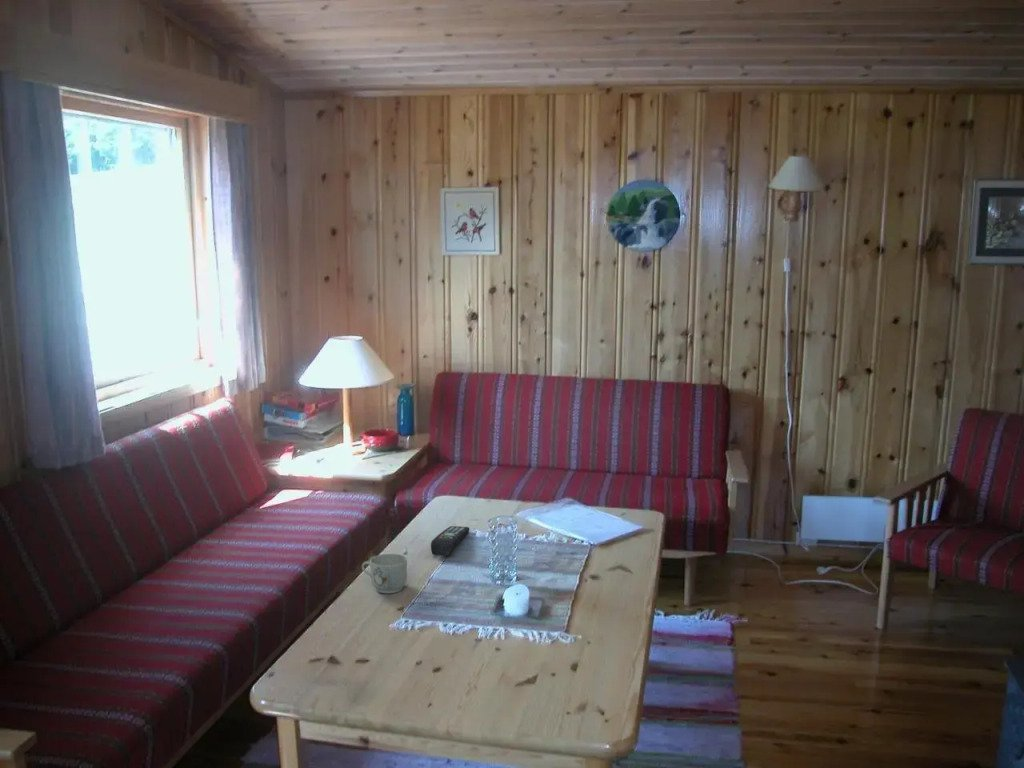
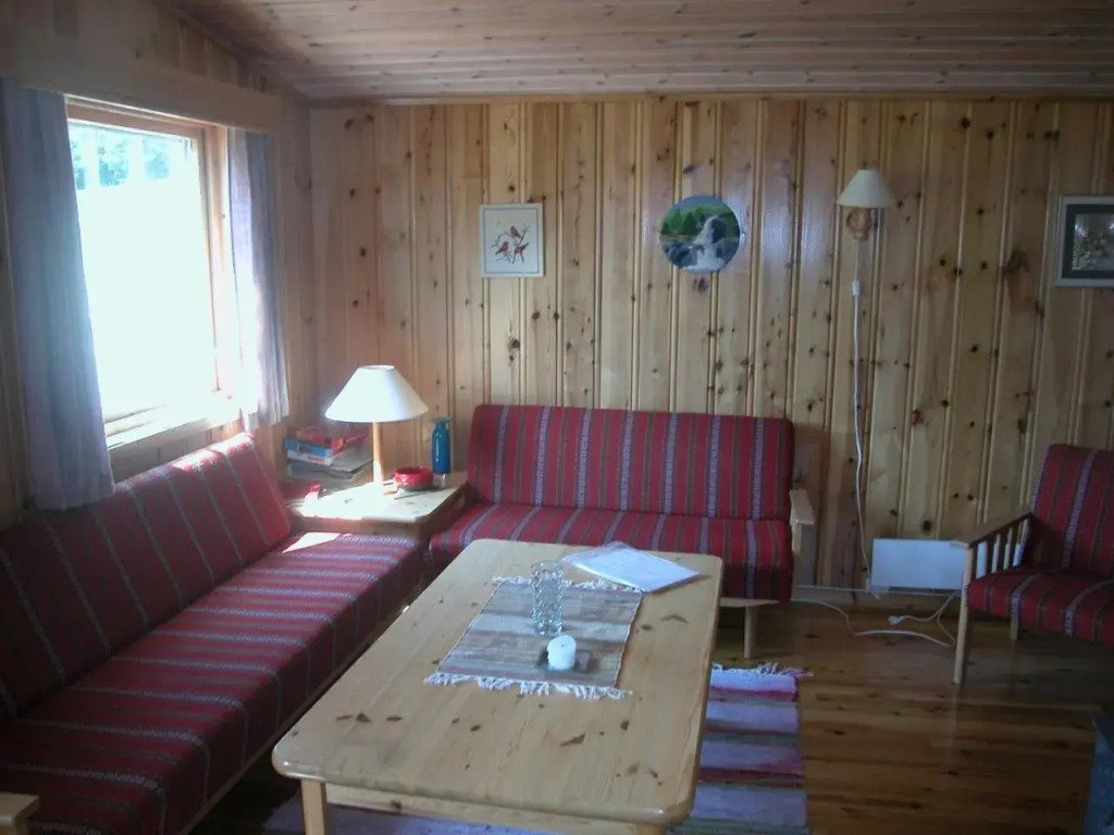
- remote control (450, 538)
- mug (384, 573)
